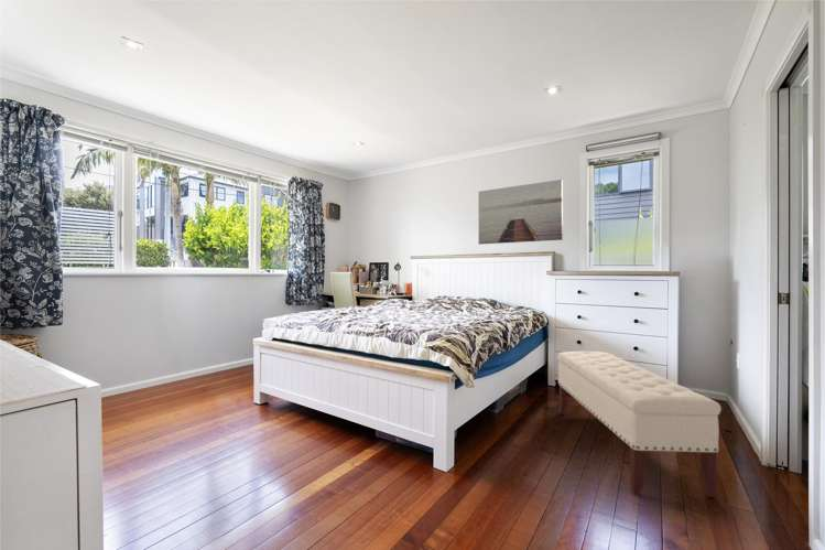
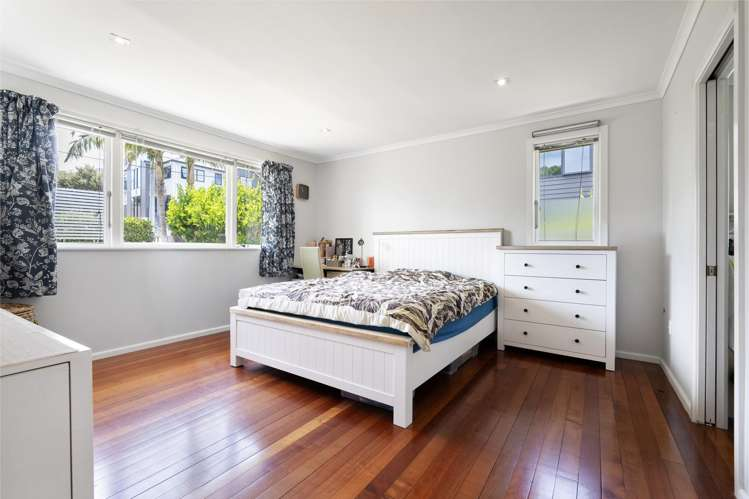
- bench (619, 407)
- wall art (518, 214)
